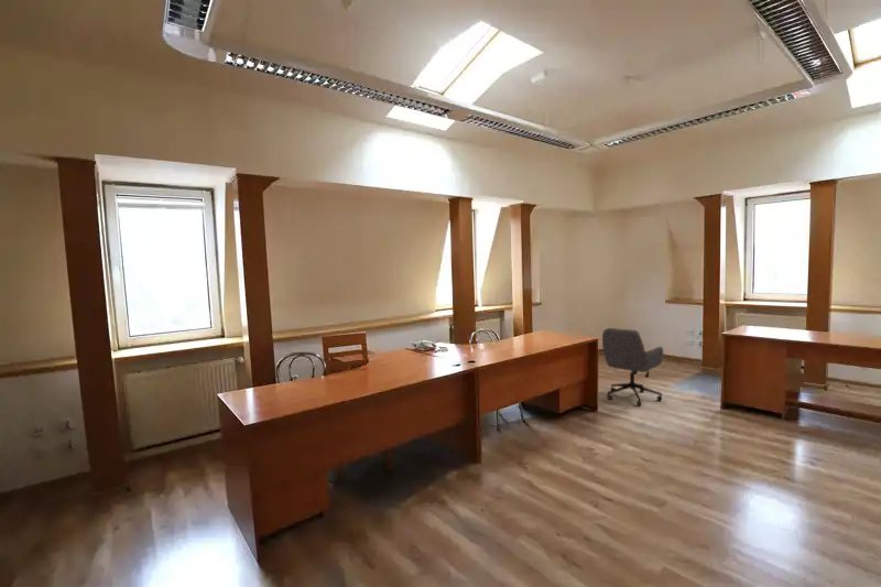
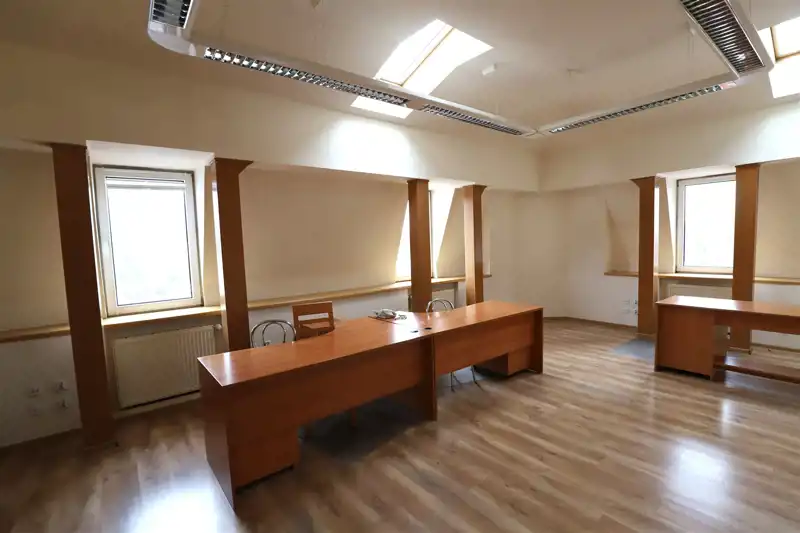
- office chair (631, 361)
